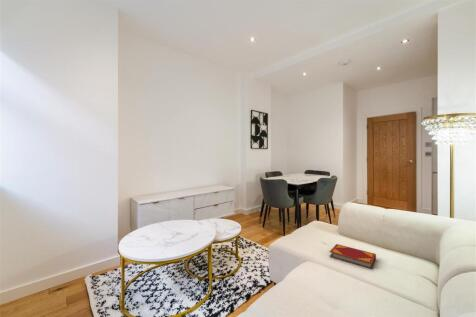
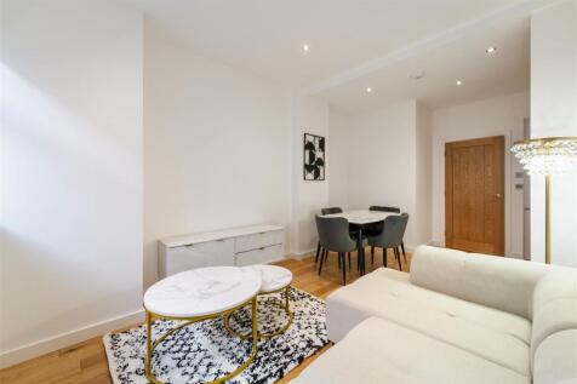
- hardback book (352, 255)
